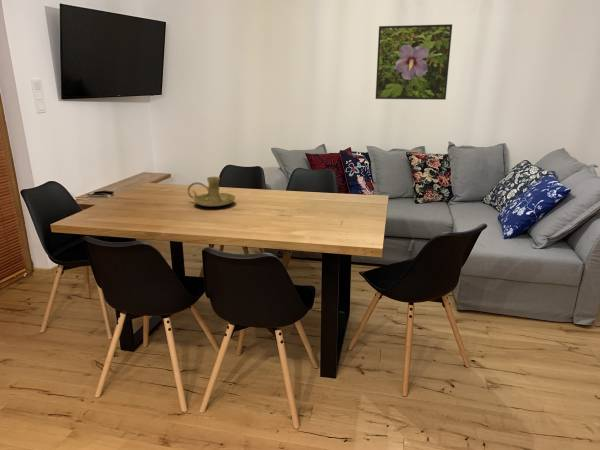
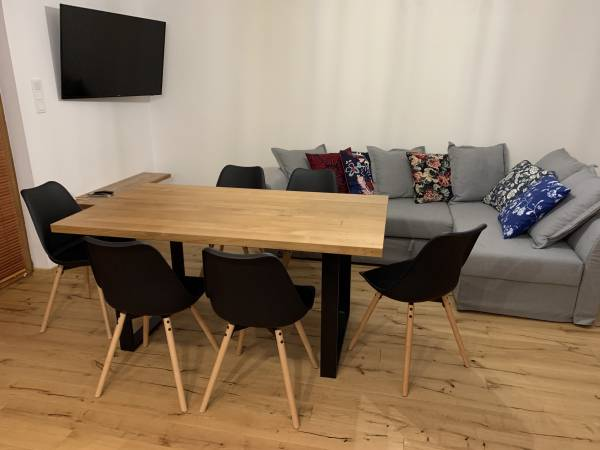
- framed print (412, 63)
- candle holder (209, 190)
